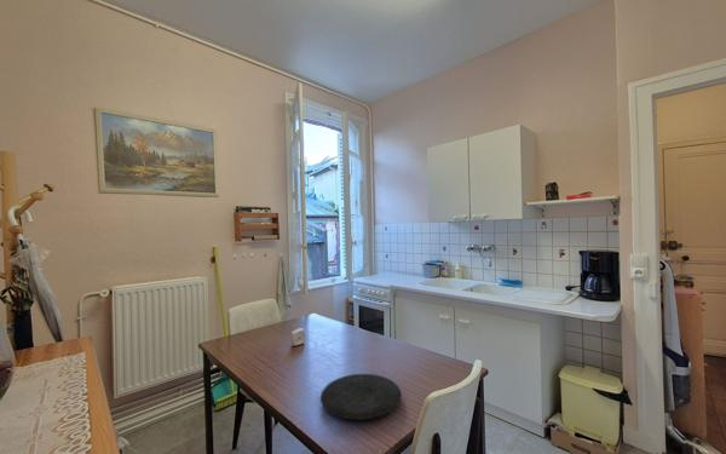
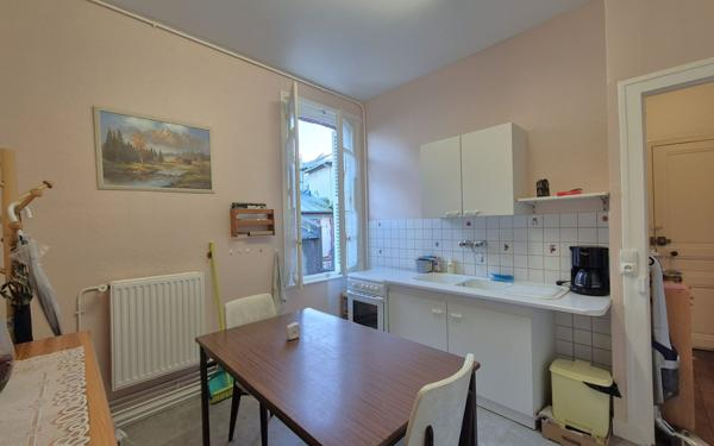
- plate (361, 396)
